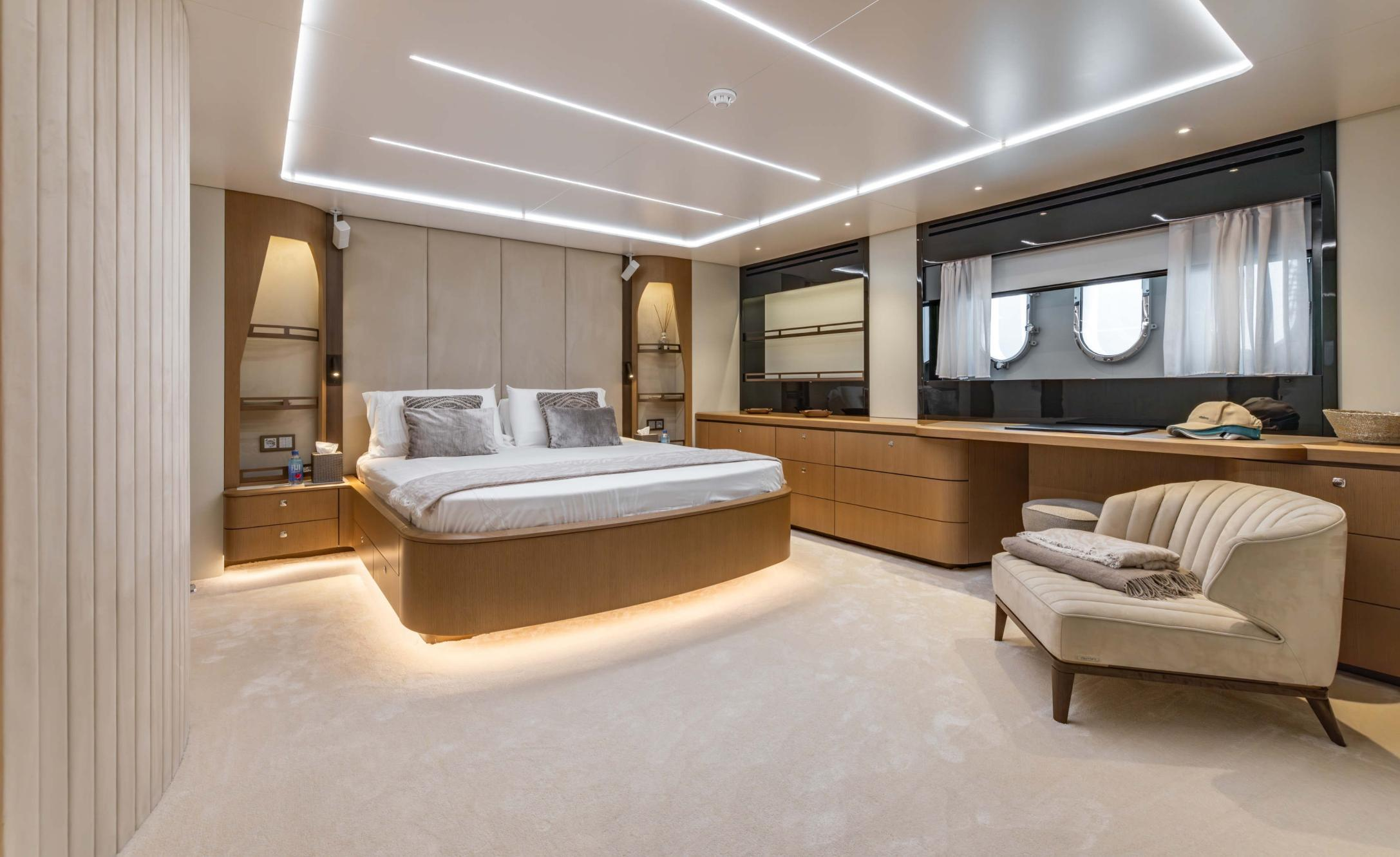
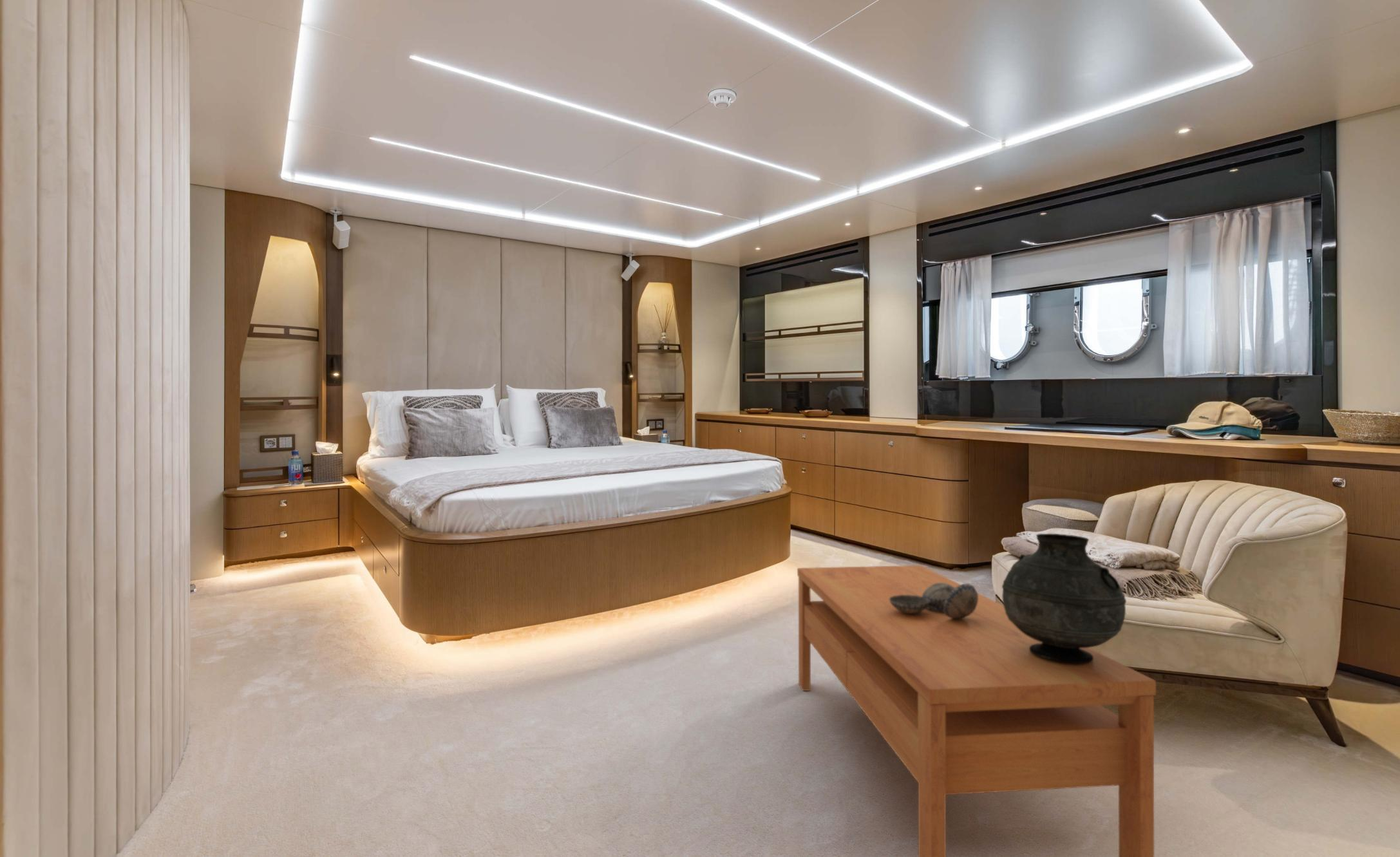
+ decorative bowl (936, 593)
+ coffee table (925, 686)
+ vase (1061, 594)
